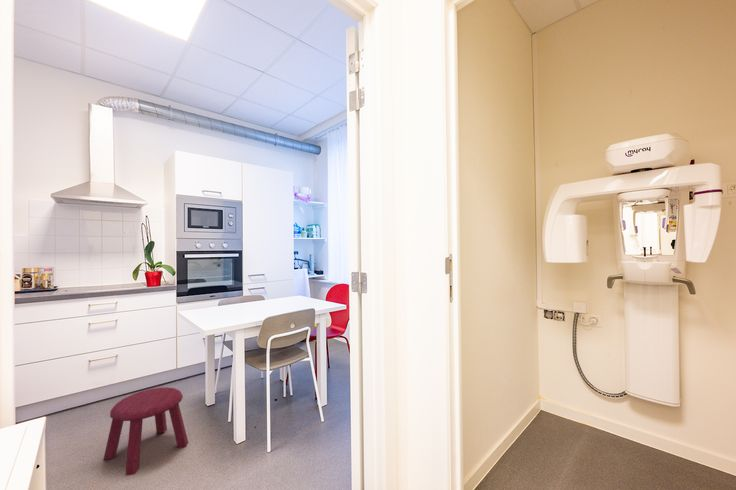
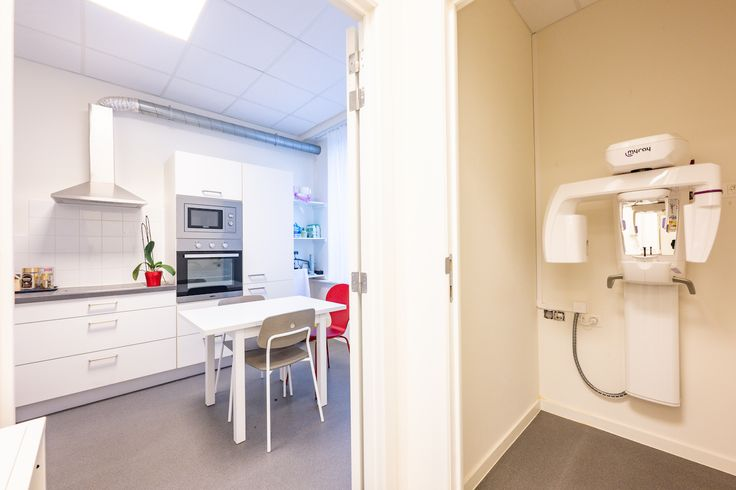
- stool (142, 422)
